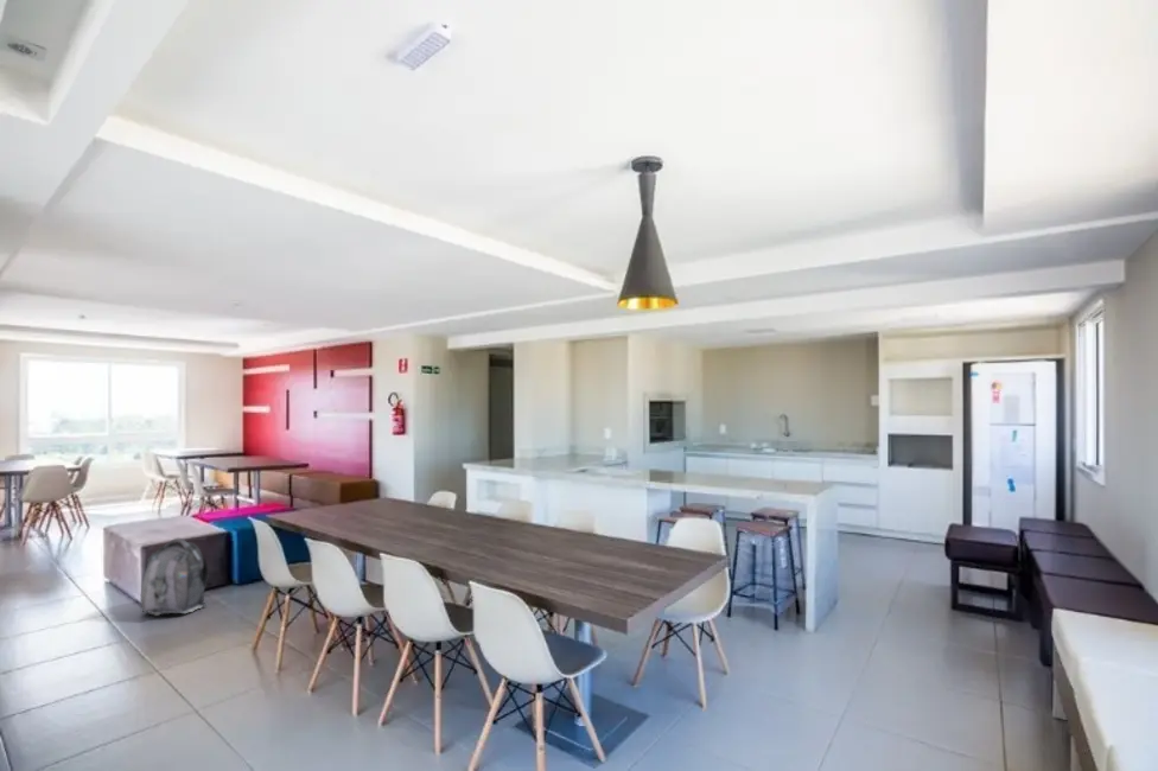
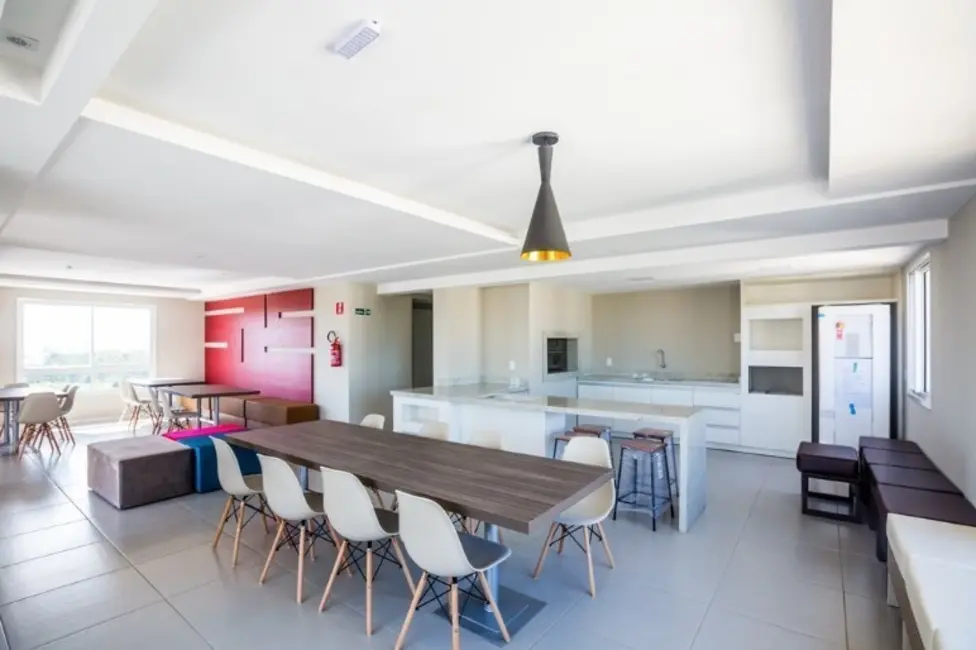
- backpack (177, 574)
